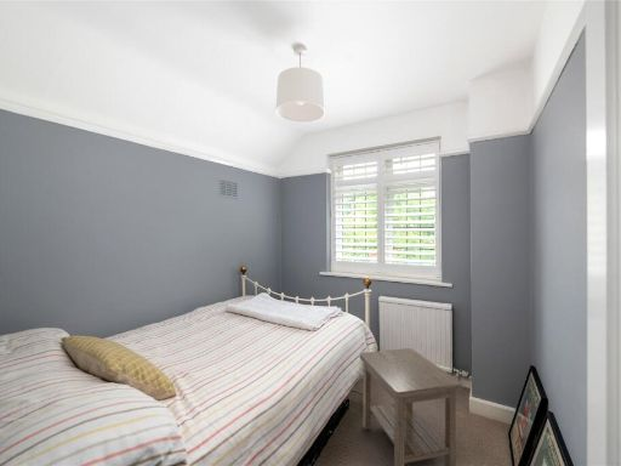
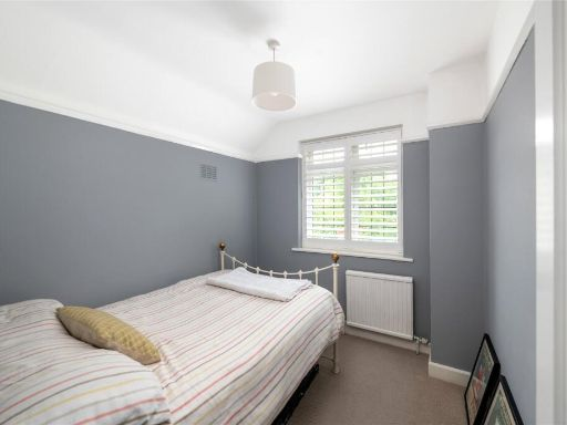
- side table (404, 405)
